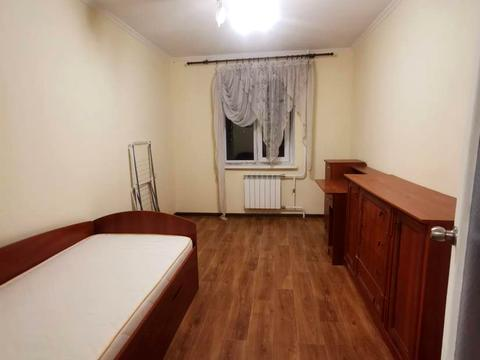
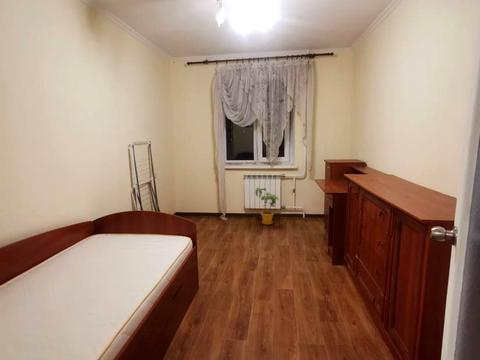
+ house plant (266, 203)
